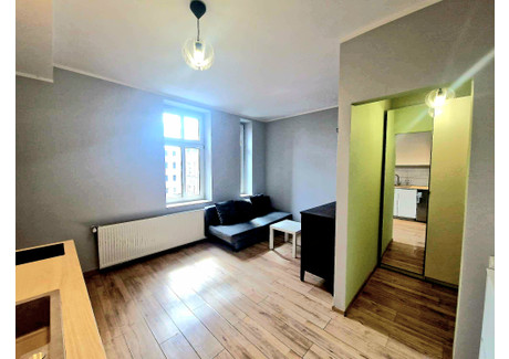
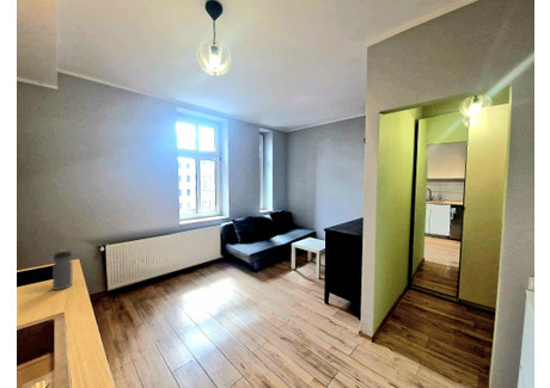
+ water bottle (62, 267)
